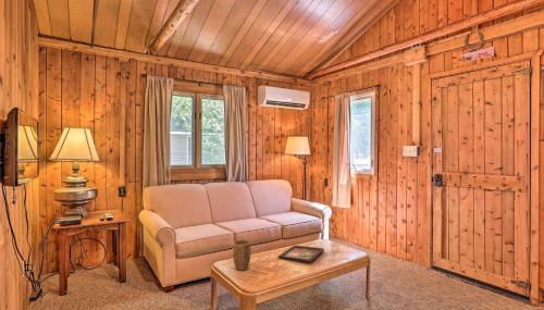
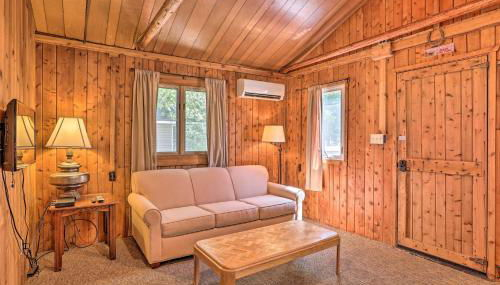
- plant pot (242, 255)
- decorative tray (301, 252)
